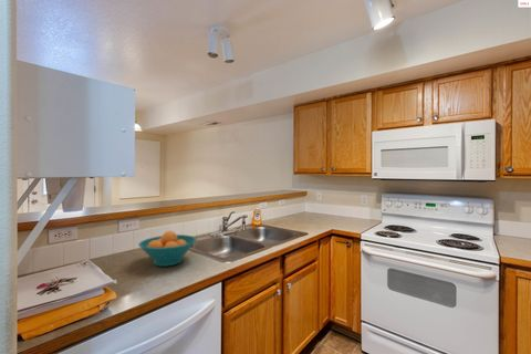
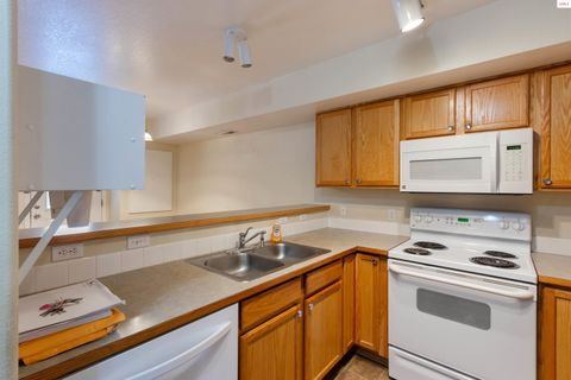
- fruit bowl (168, 247)
